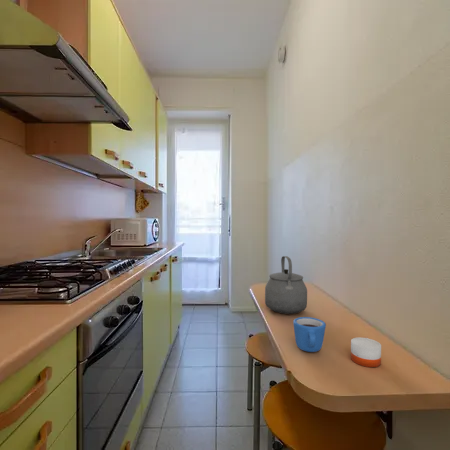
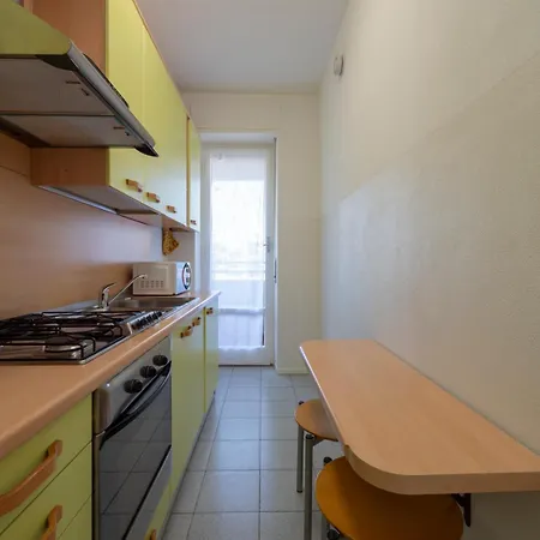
- tea kettle (284, 281)
- mug (309, 337)
- candle (365, 341)
